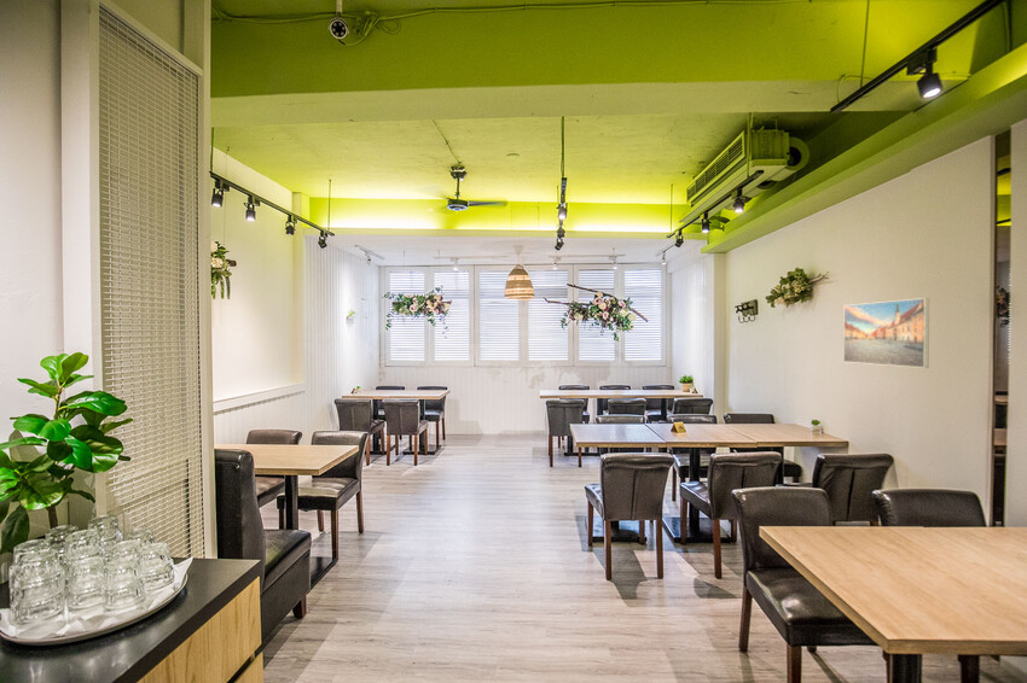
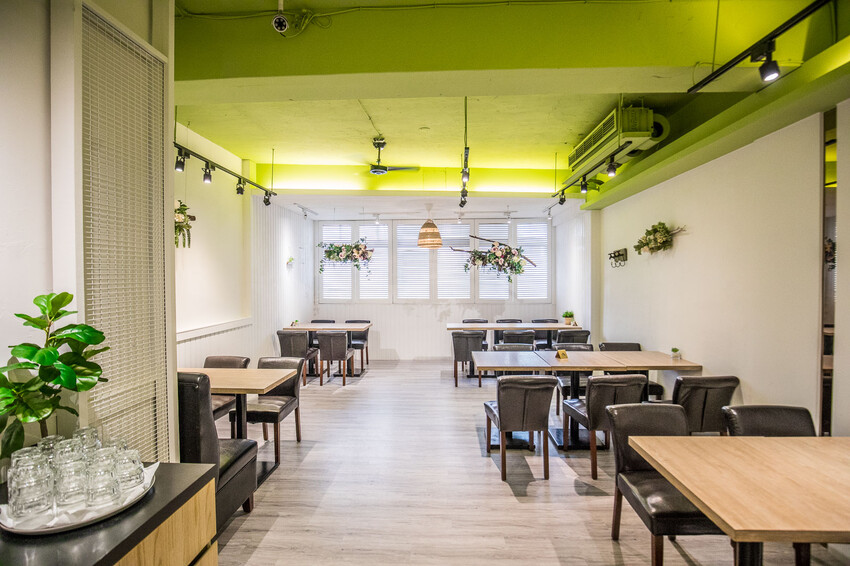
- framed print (881, 333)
